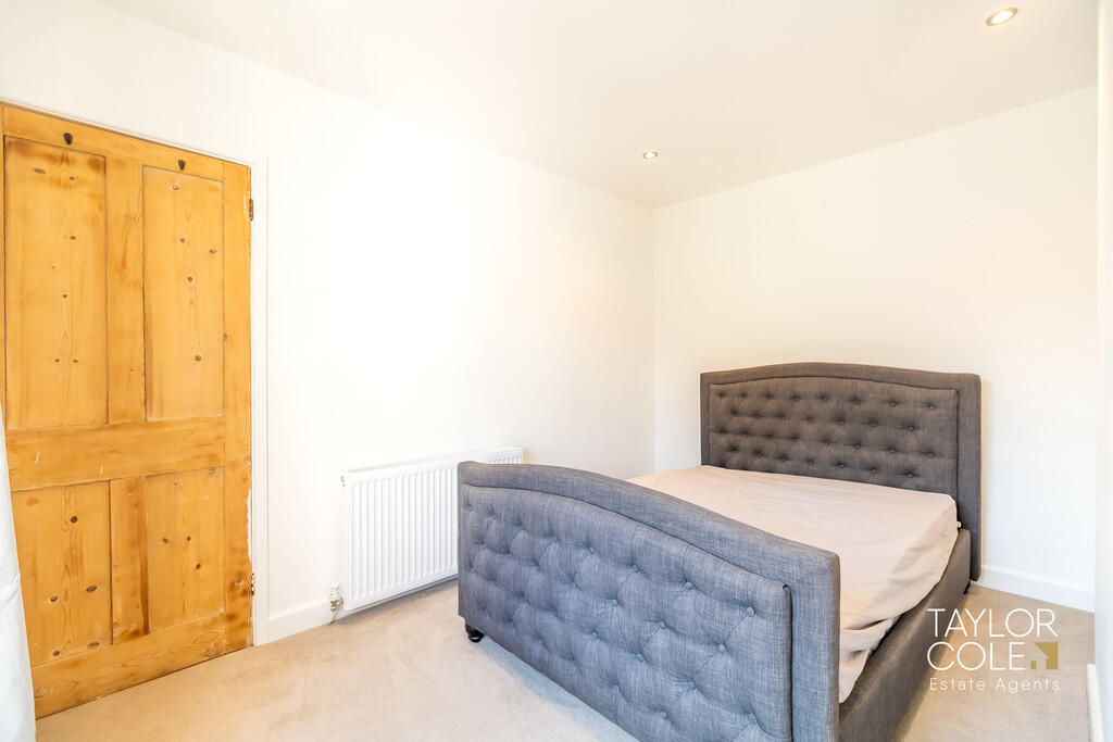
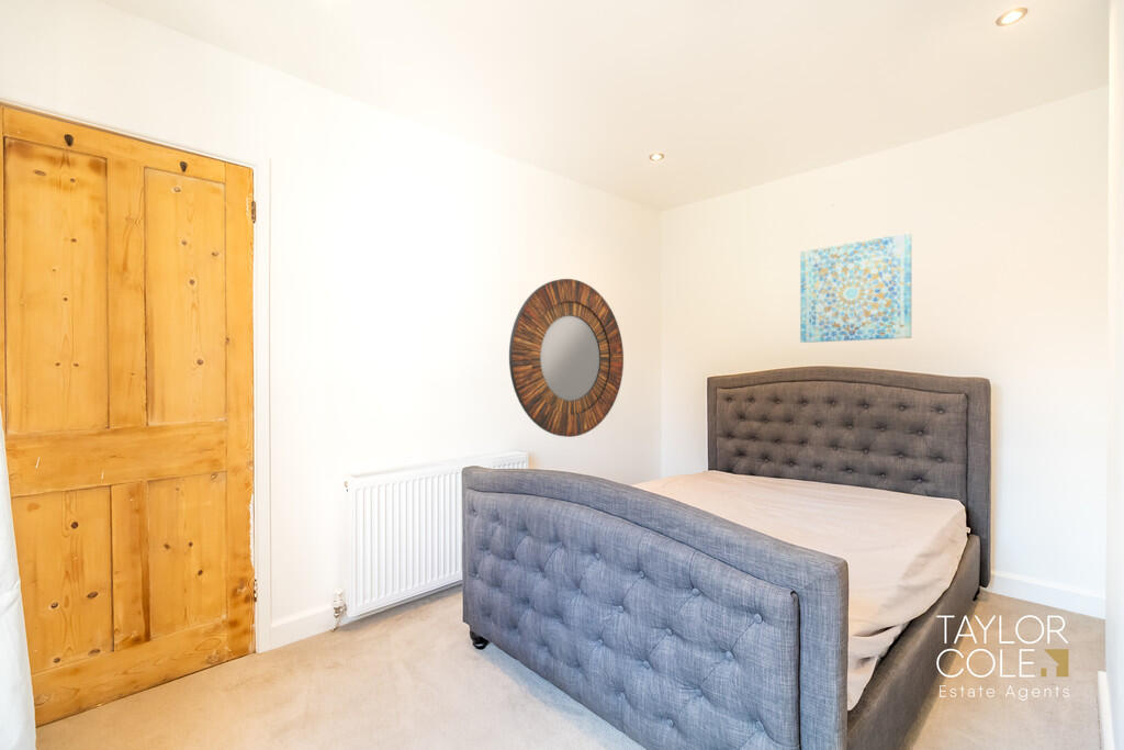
+ wall art (852, 291)
+ home mirror (572, 358)
